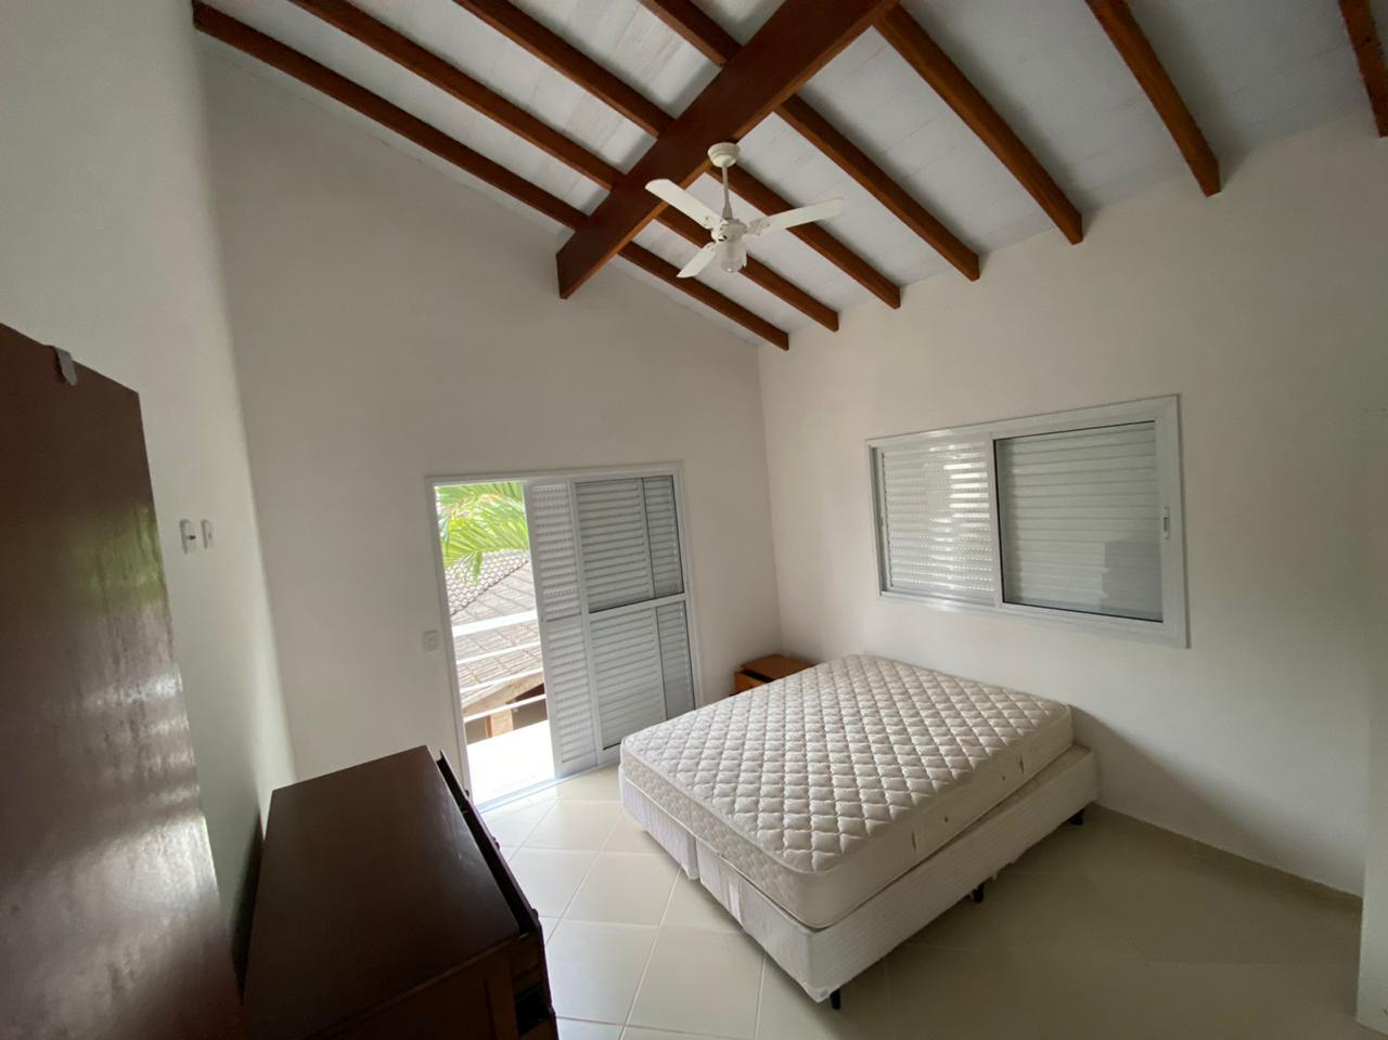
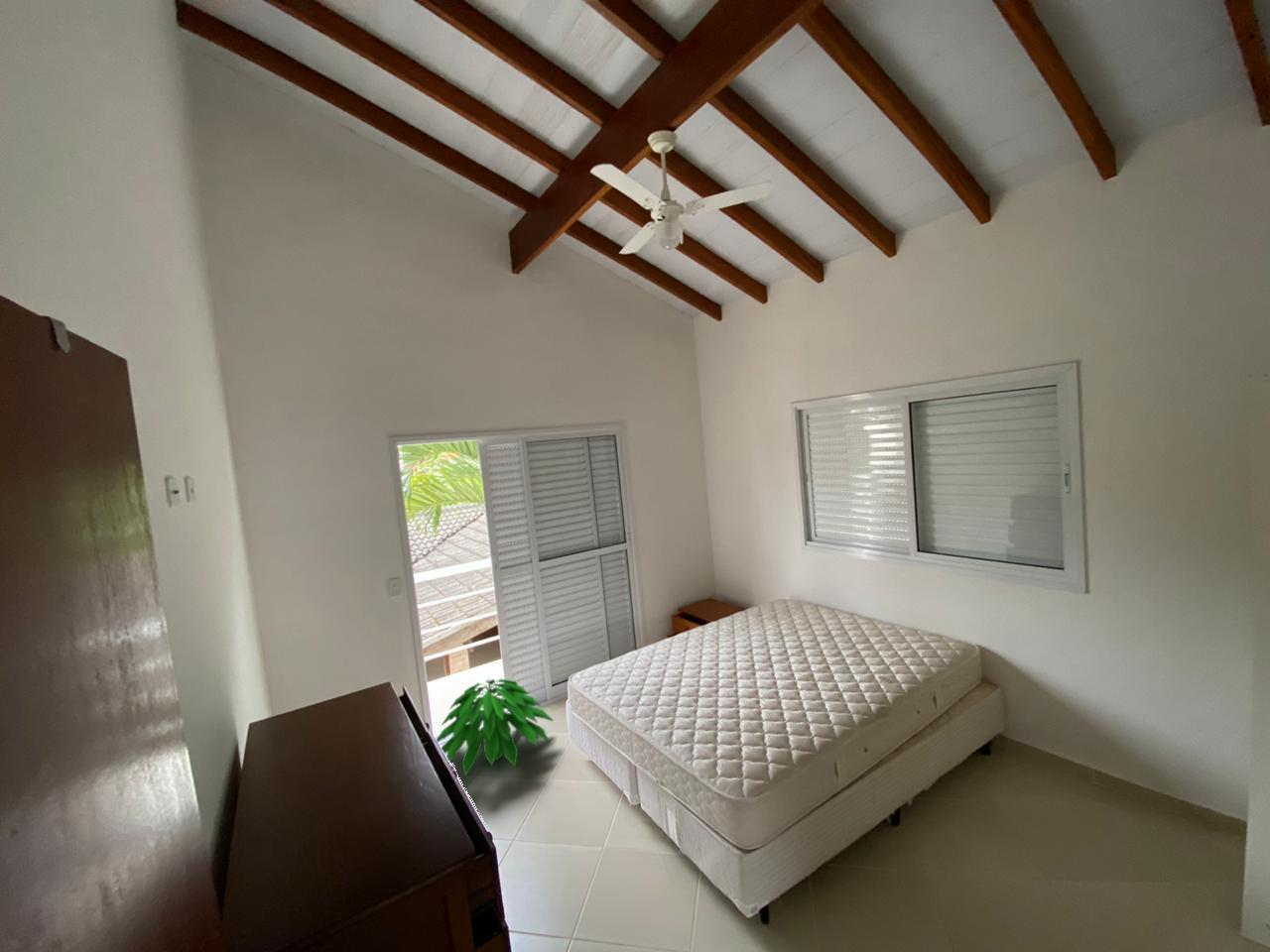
+ indoor plant (492, 716)
